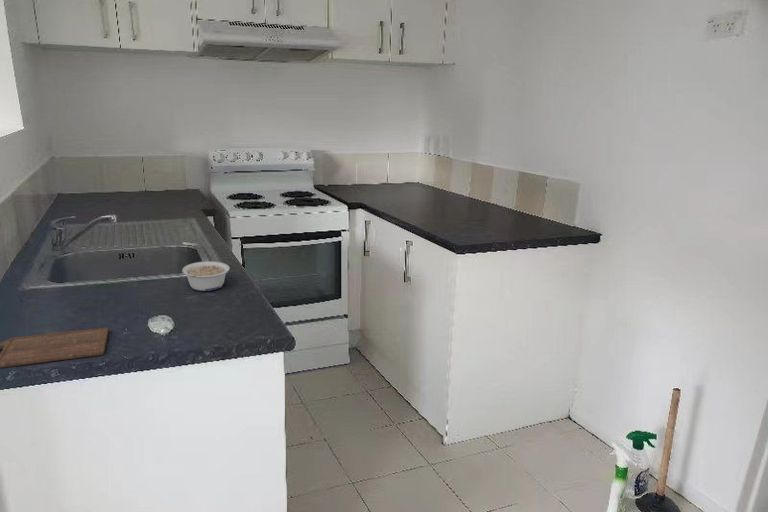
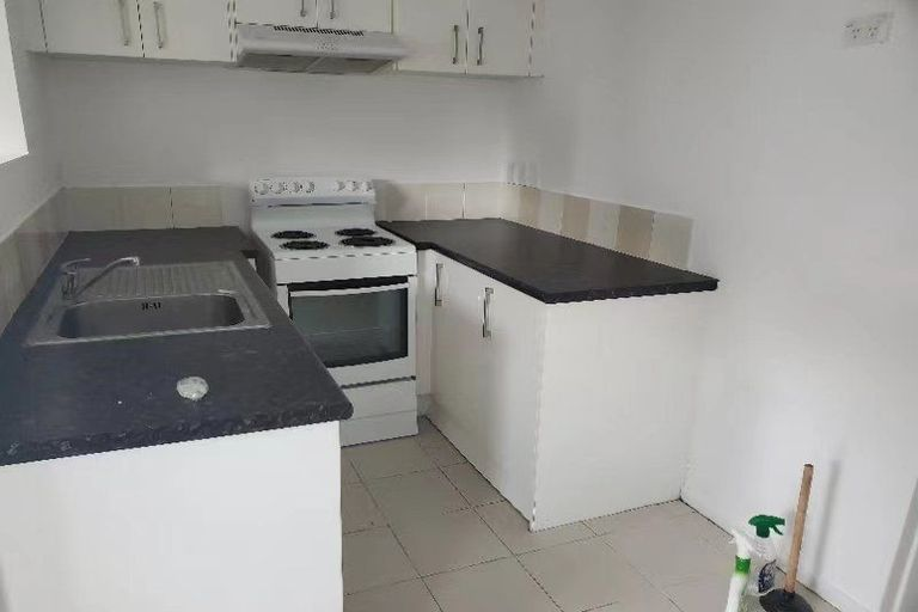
- legume (206, 275)
- cutting board (47, 347)
